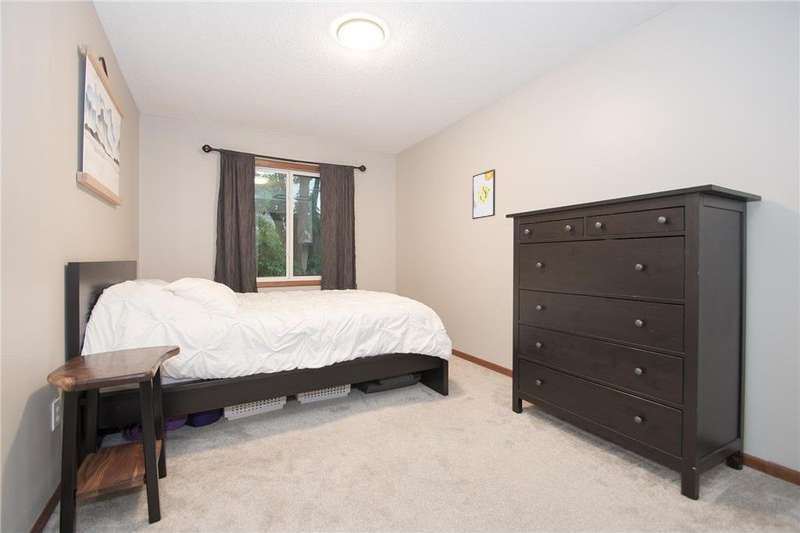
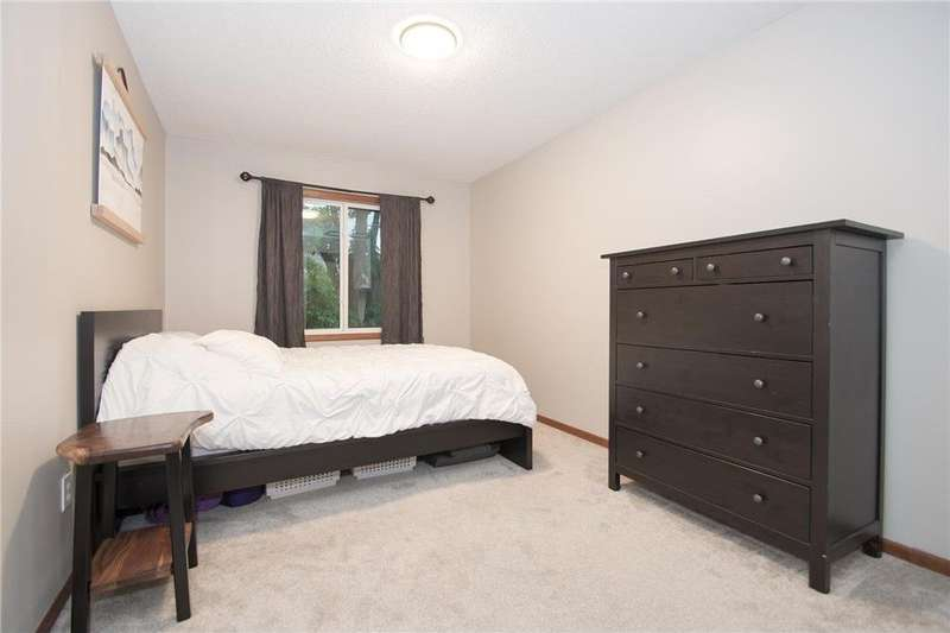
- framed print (483, 195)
